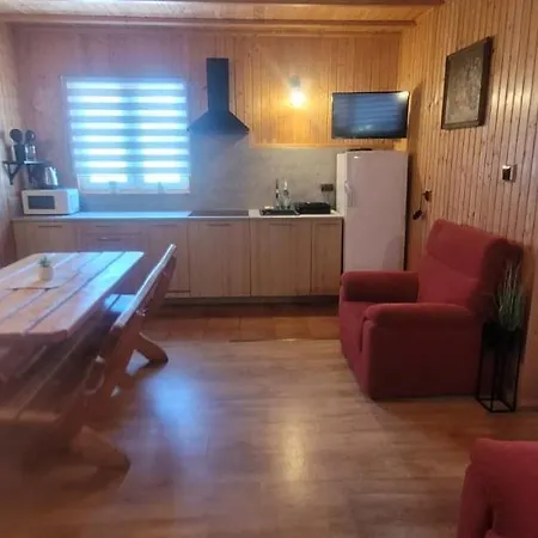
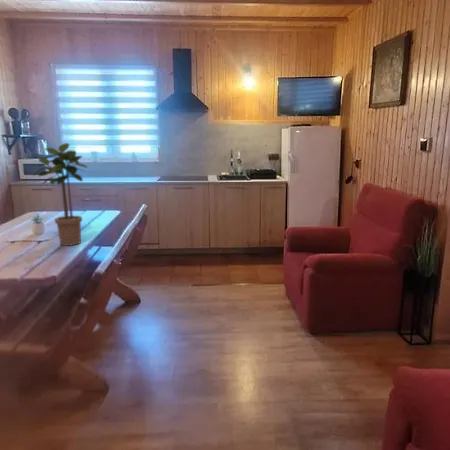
+ potted plant (63, 194)
